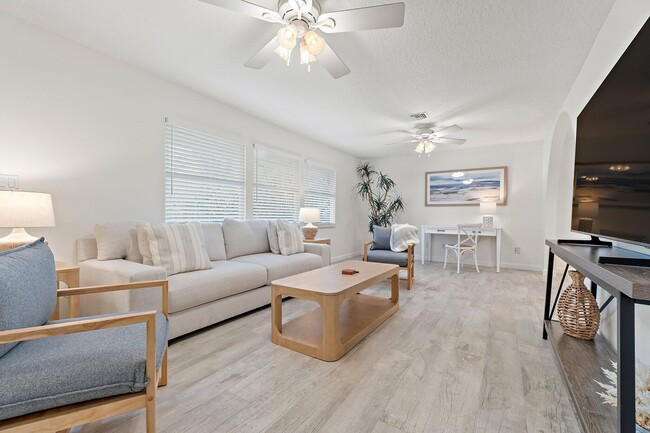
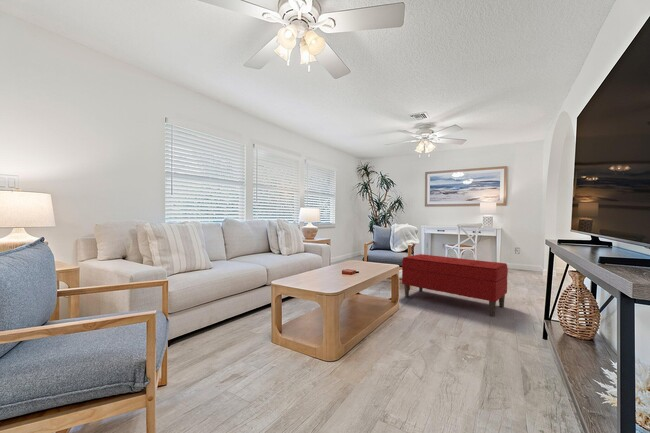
+ bench (451, 280)
